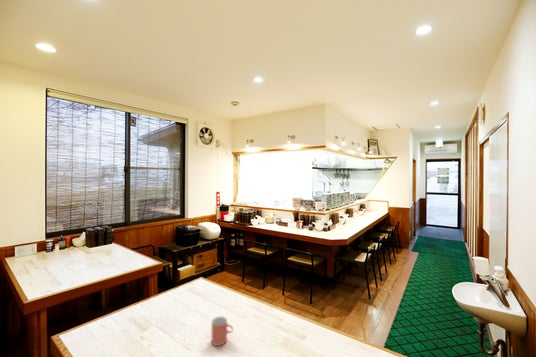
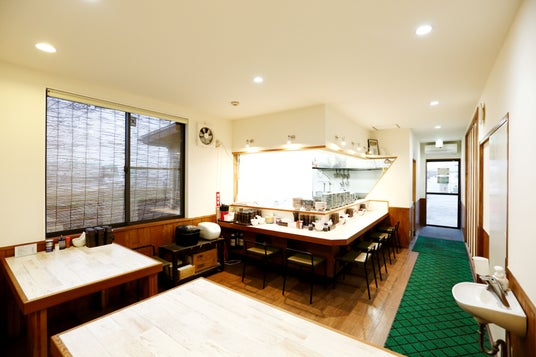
- cup (222, 331)
